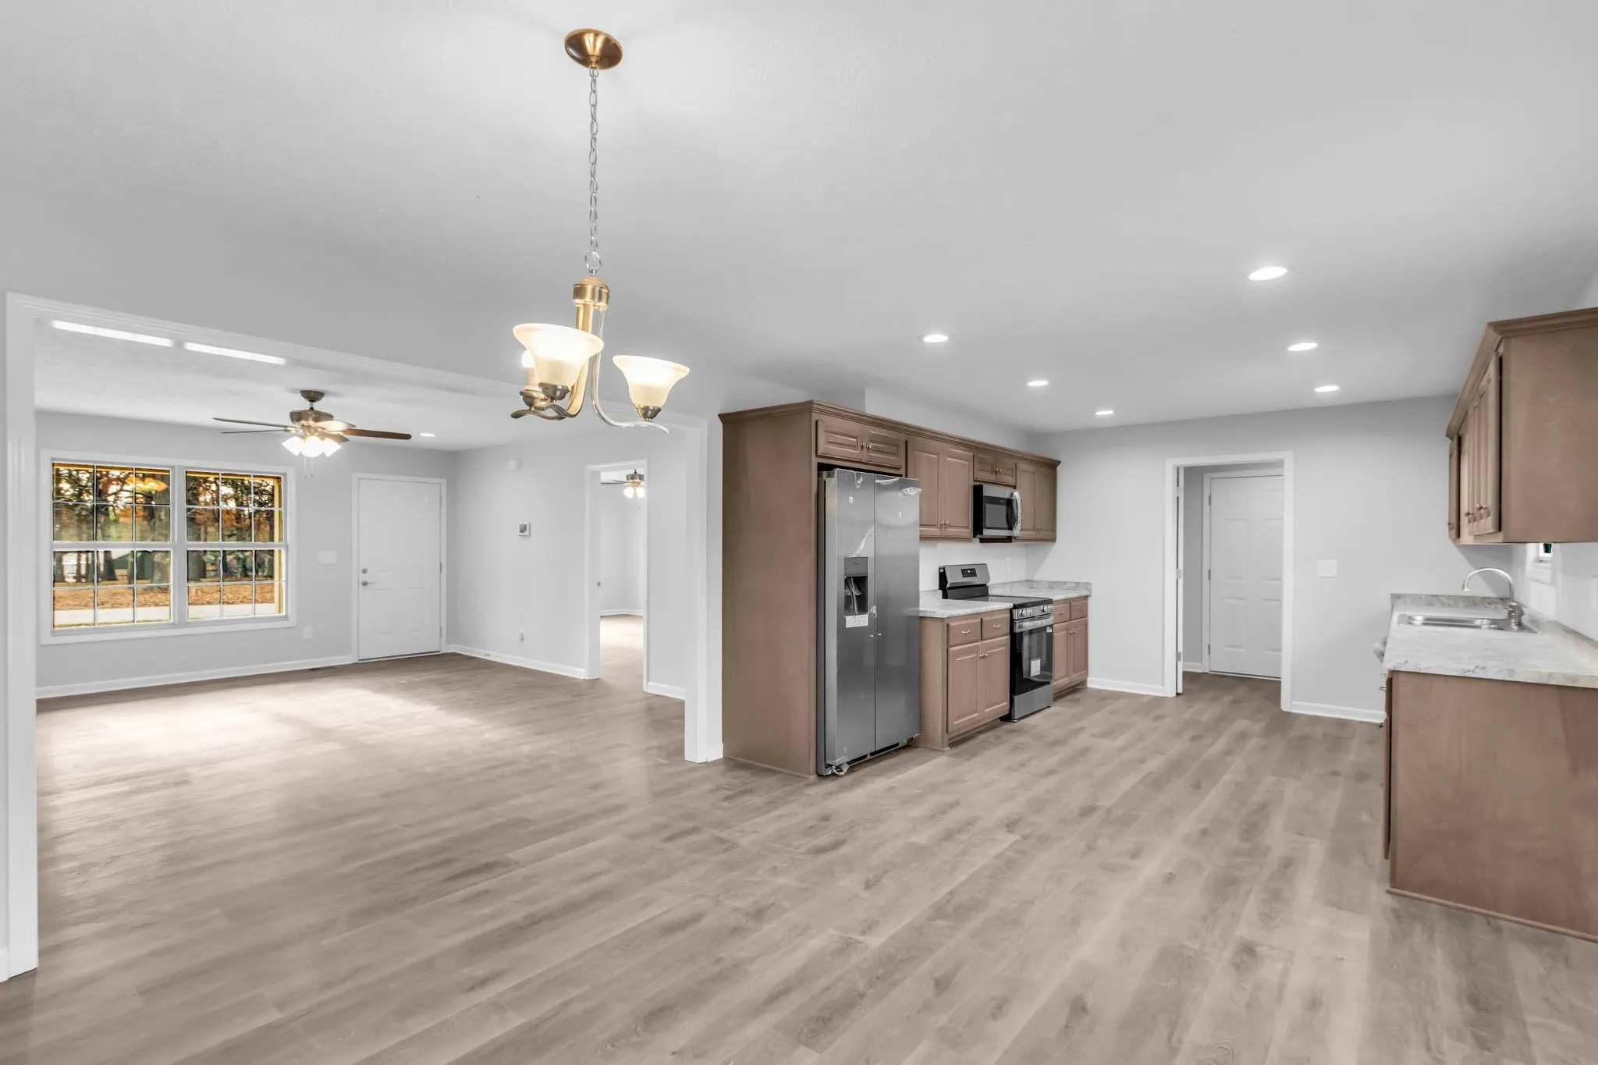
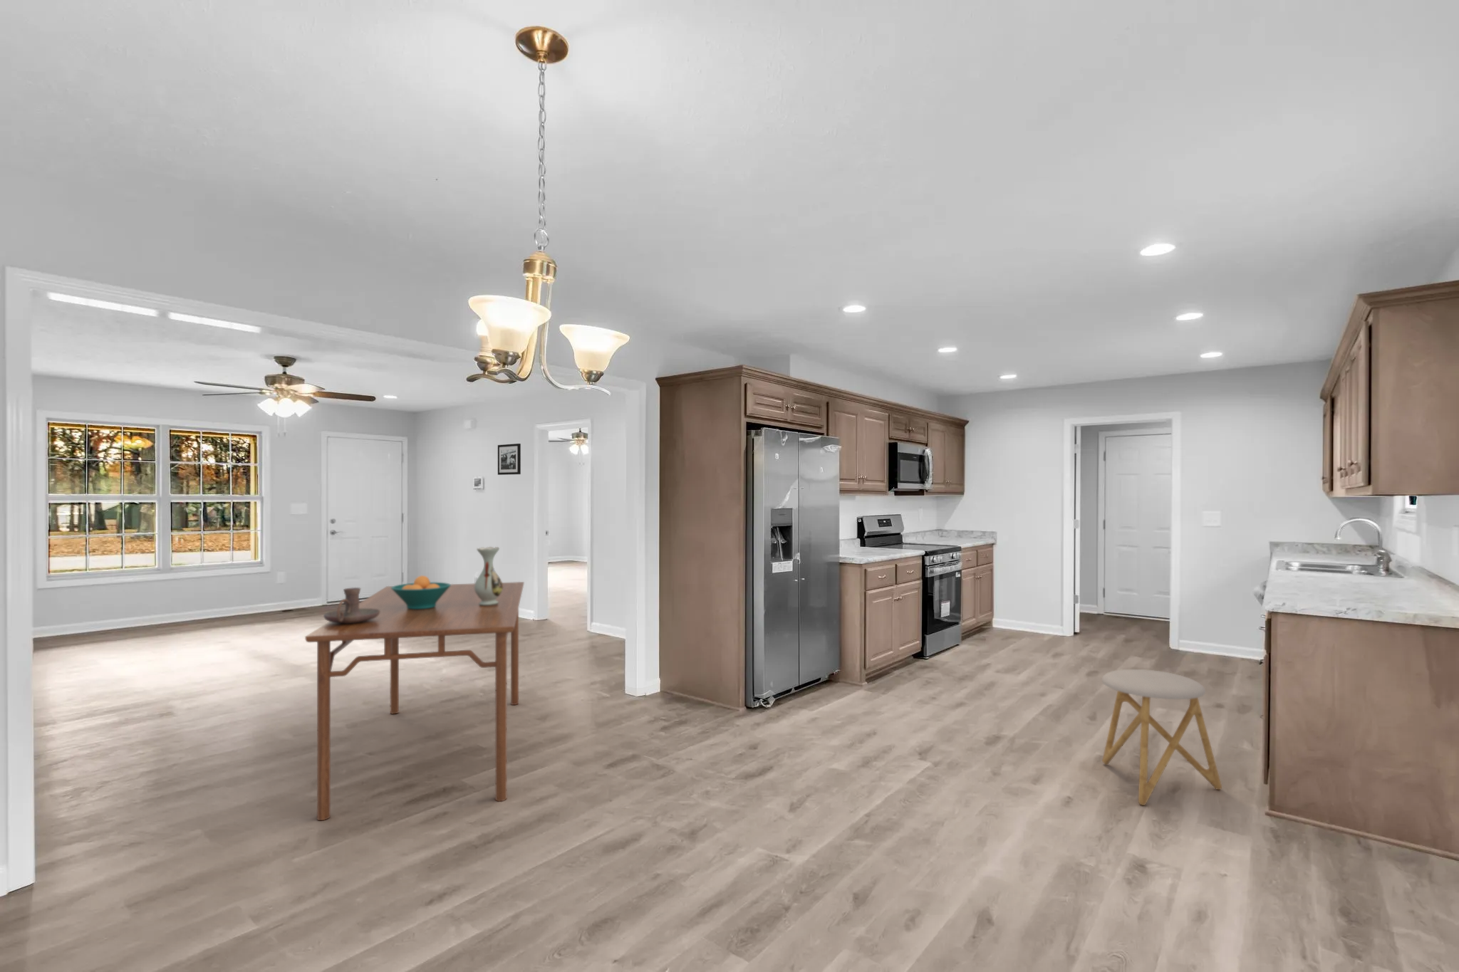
+ dining table (439, 656)
+ fruit bowl (421, 591)
+ stool (1162, 731)
+ vase (489, 575)
+ picture frame (509, 459)
+ candle holder (349, 605)
